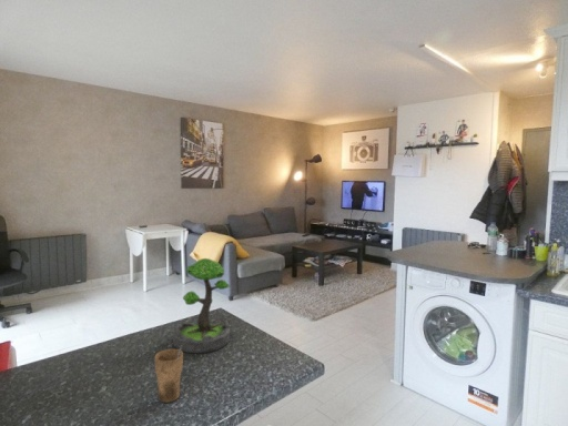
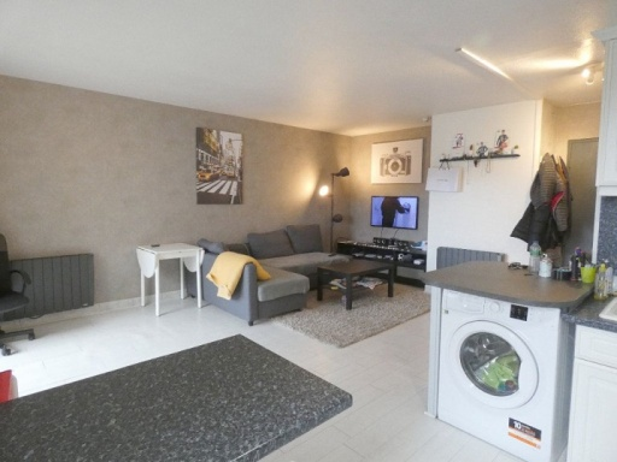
- cup (169, 369)
- plant (202, 300)
